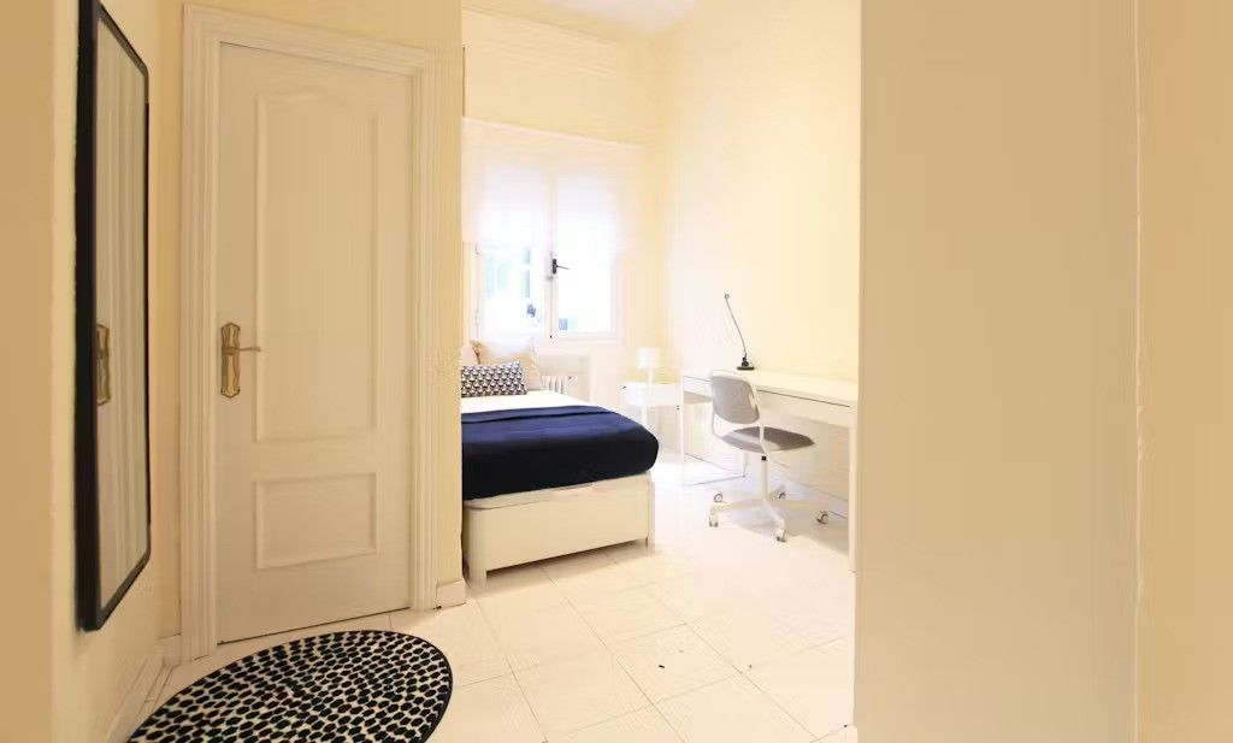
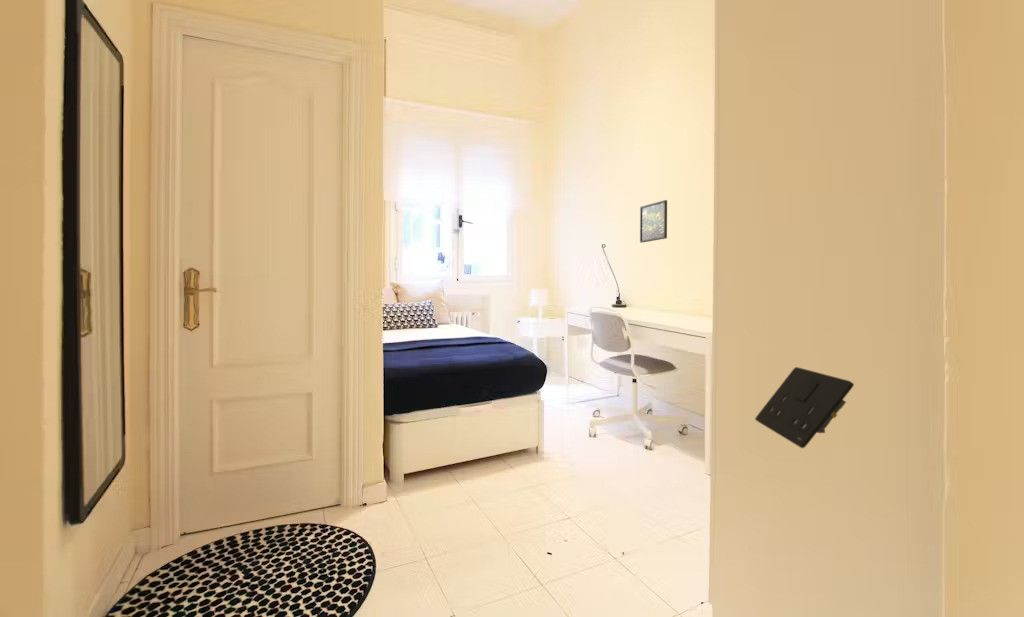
+ electrical outlet (798, 403)
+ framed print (653, 222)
